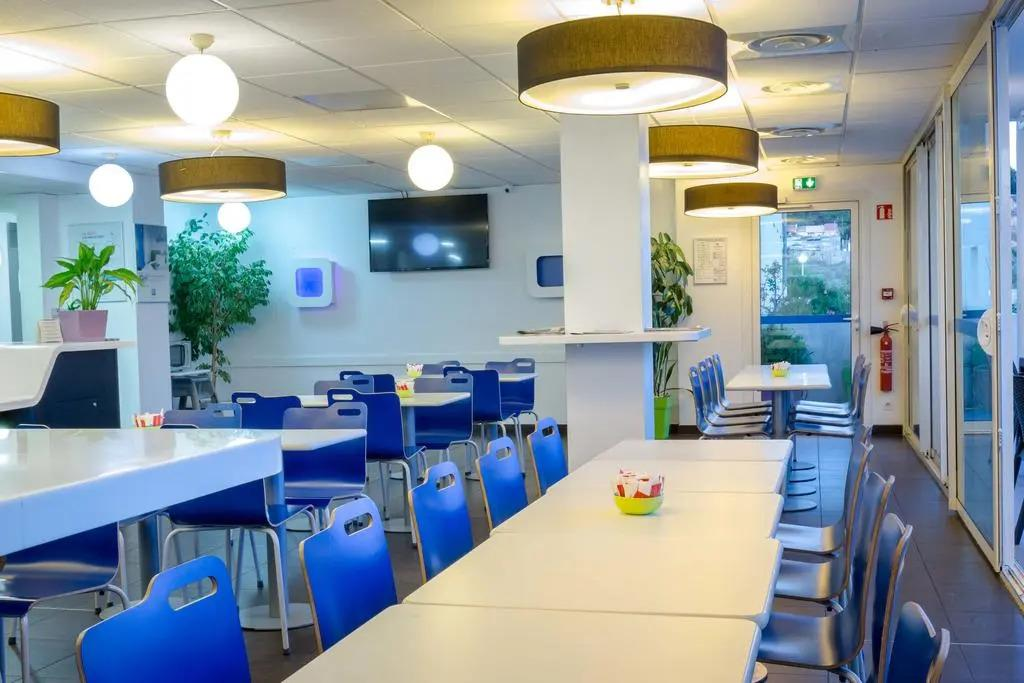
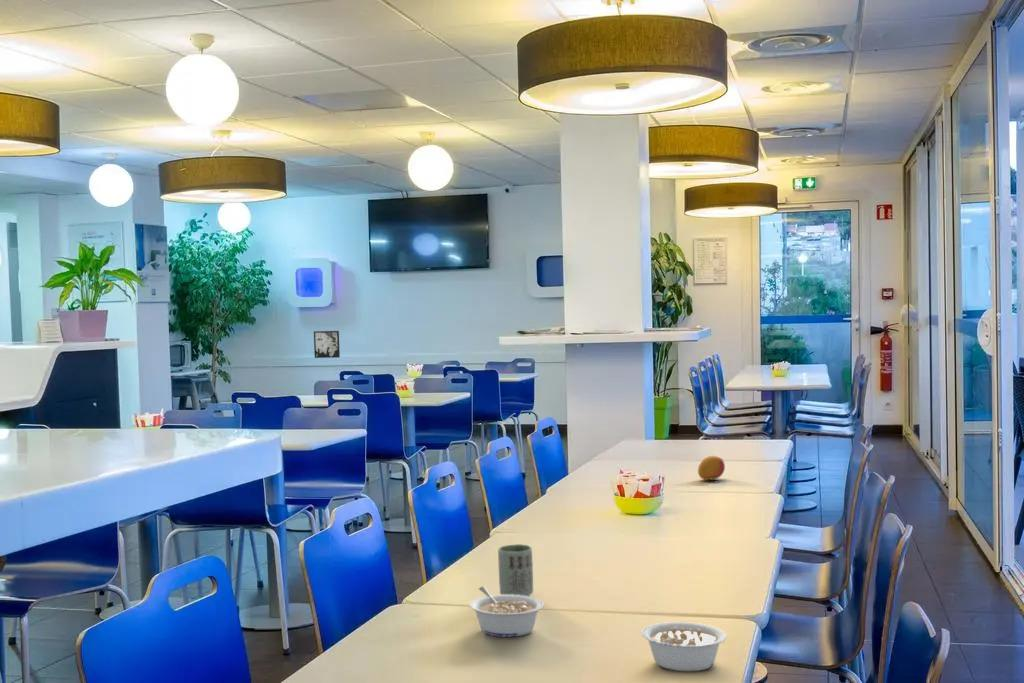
+ cup (515, 572)
+ fruit (711, 467)
+ legume (504, 613)
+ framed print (326, 344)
+ legume (687, 645)
